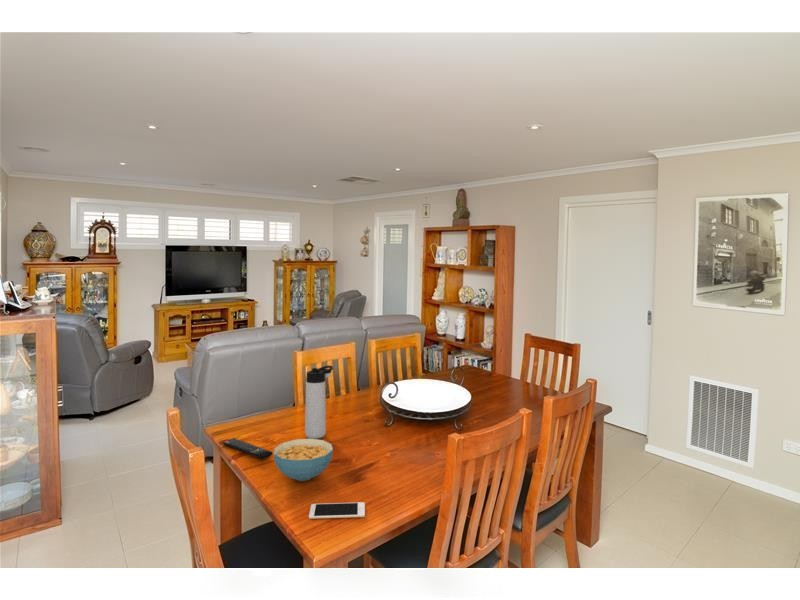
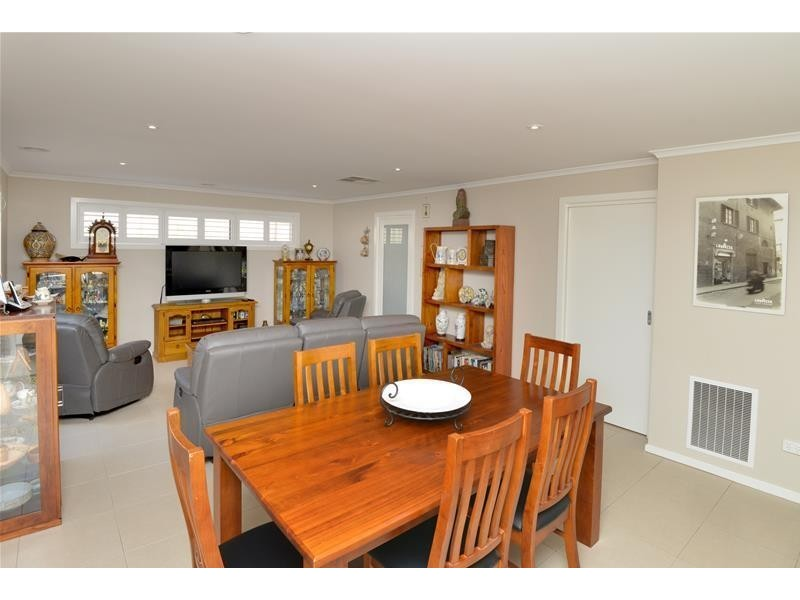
- thermos bottle (319, 401)
- remote control (246, 448)
- cell phone (337, 510)
- cereal bowl (303, 462)
